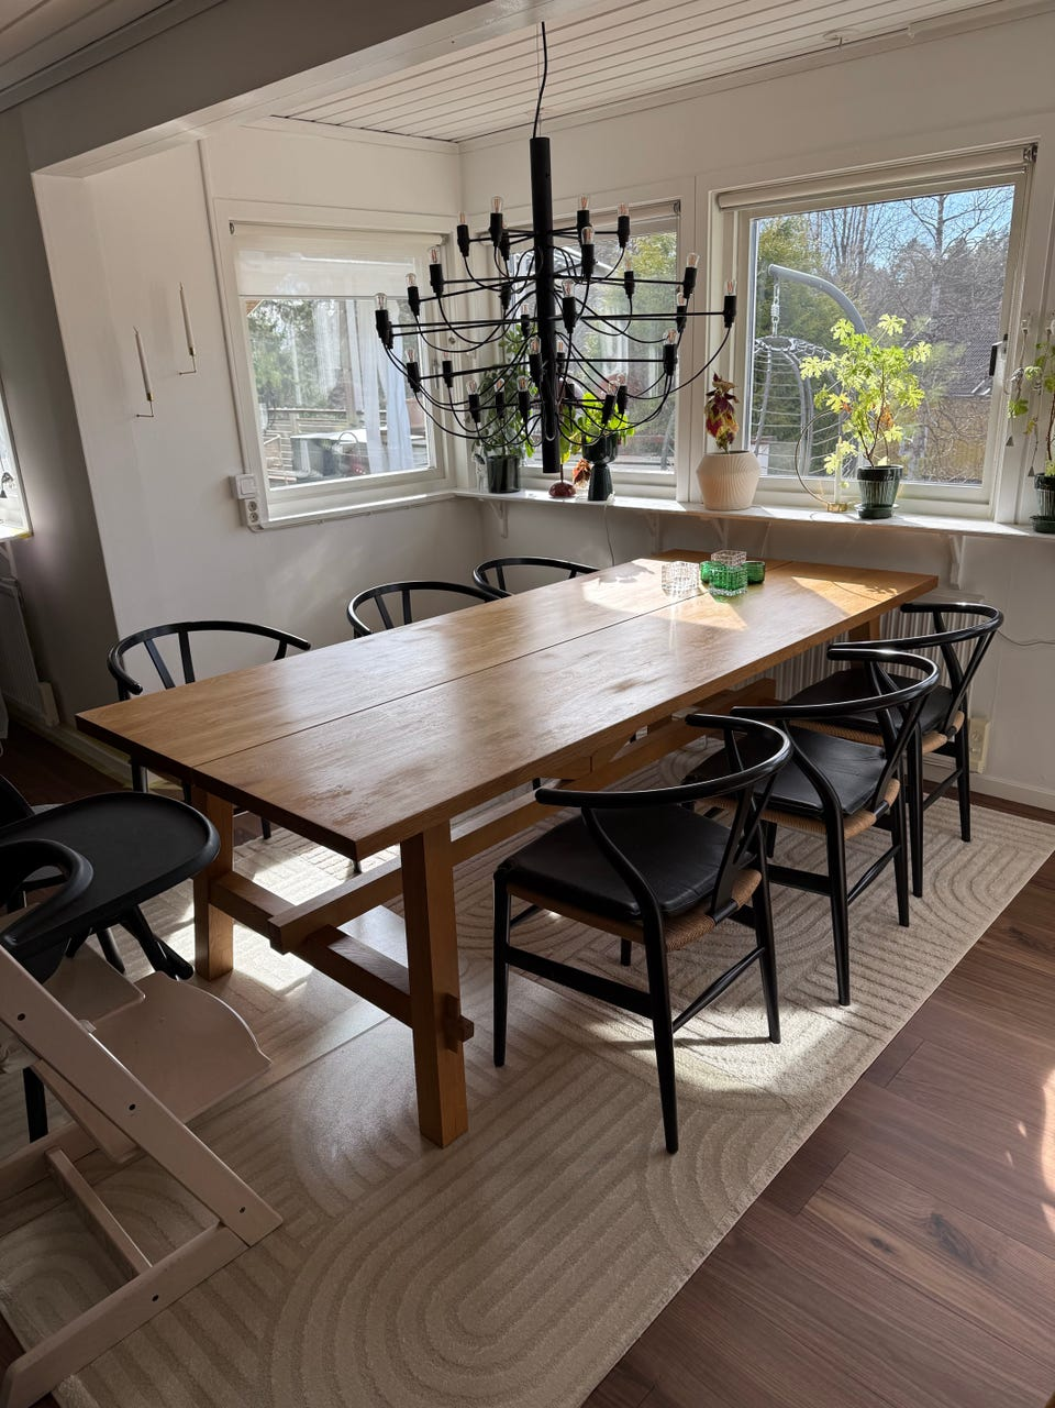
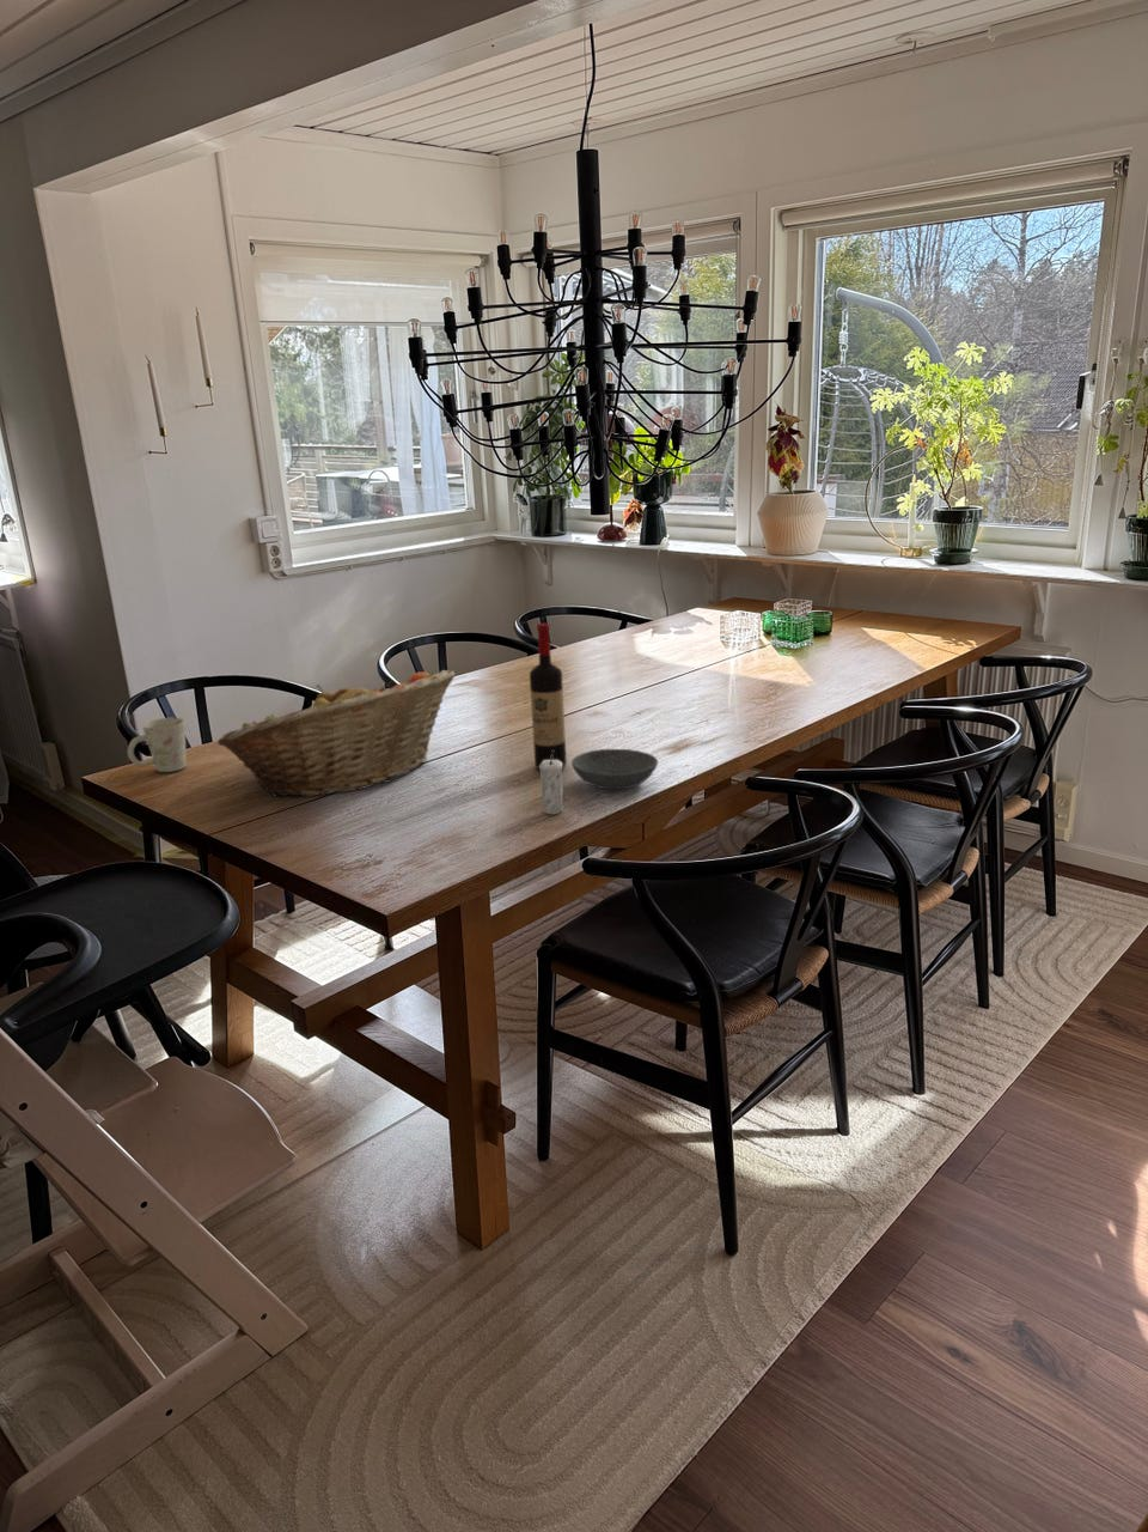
+ fruit basket (344, 724)
+ wine bottle (546, 696)
+ candle (551, 782)
+ bowl (615, 771)
+ mug (158, 747)
